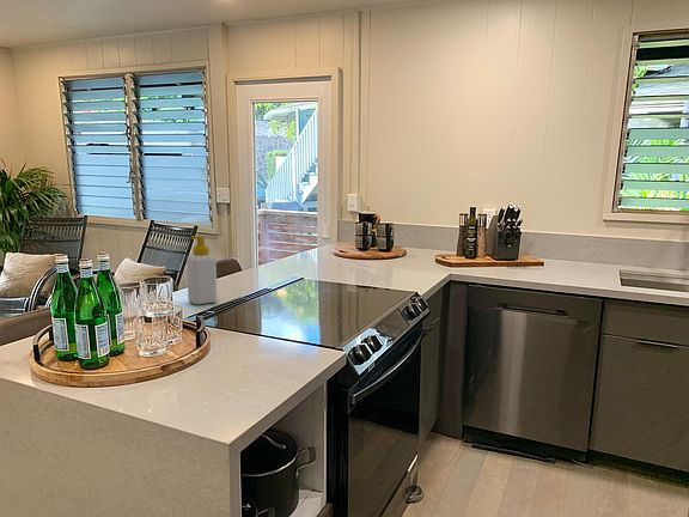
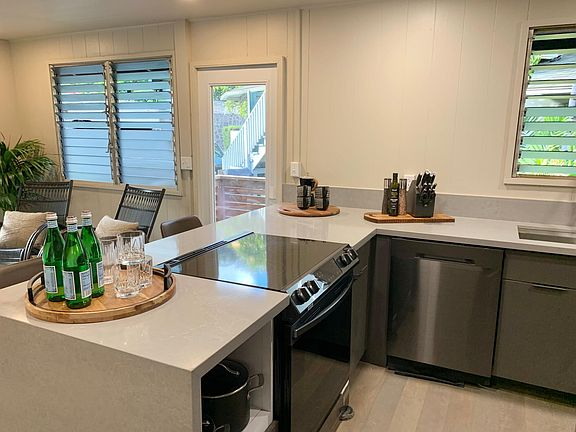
- soap bottle (201, 268)
